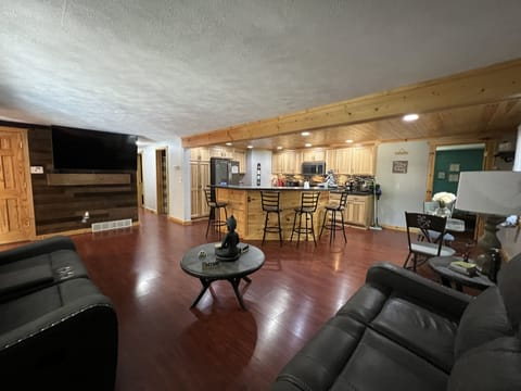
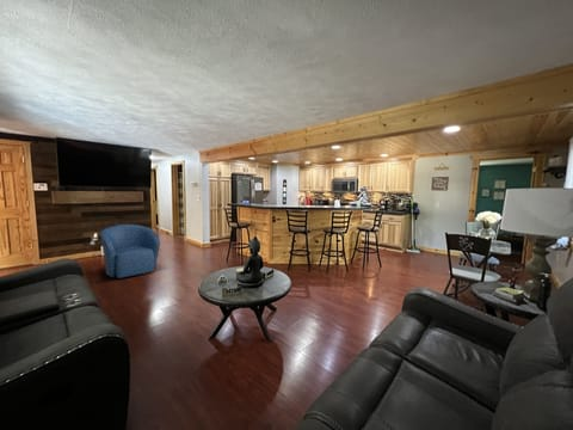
+ armchair (129, 248)
